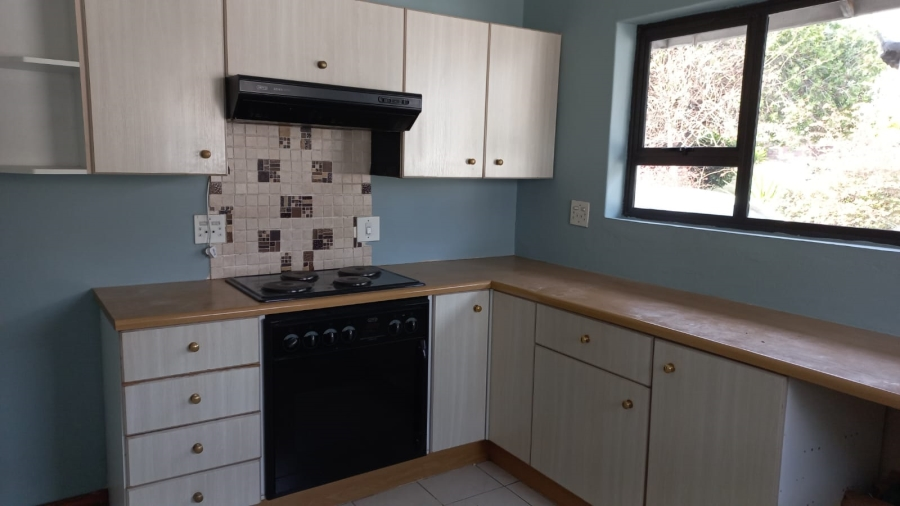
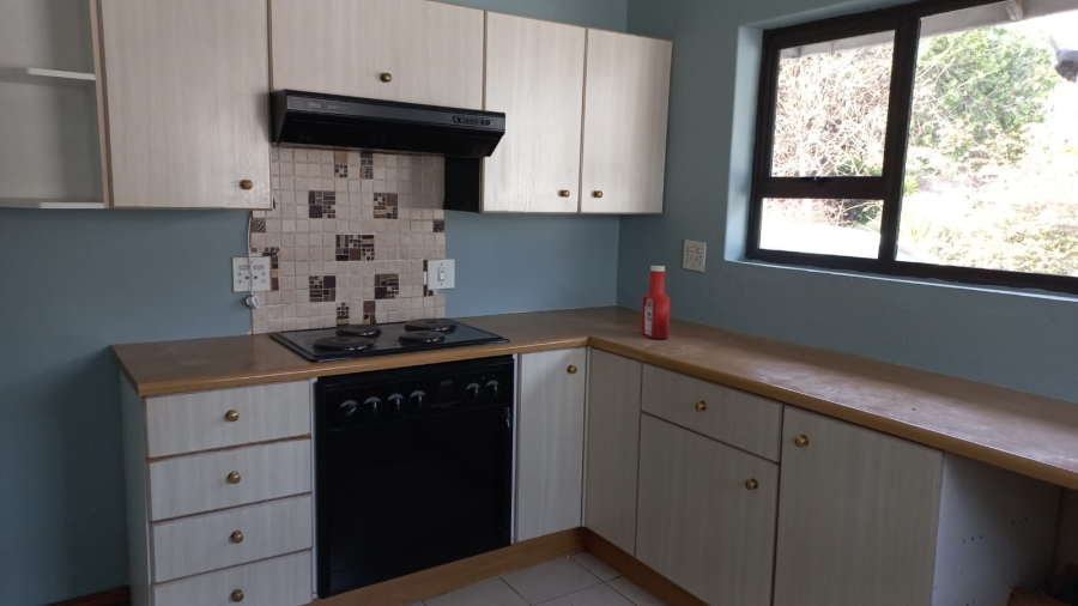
+ soap bottle (655, 301)
